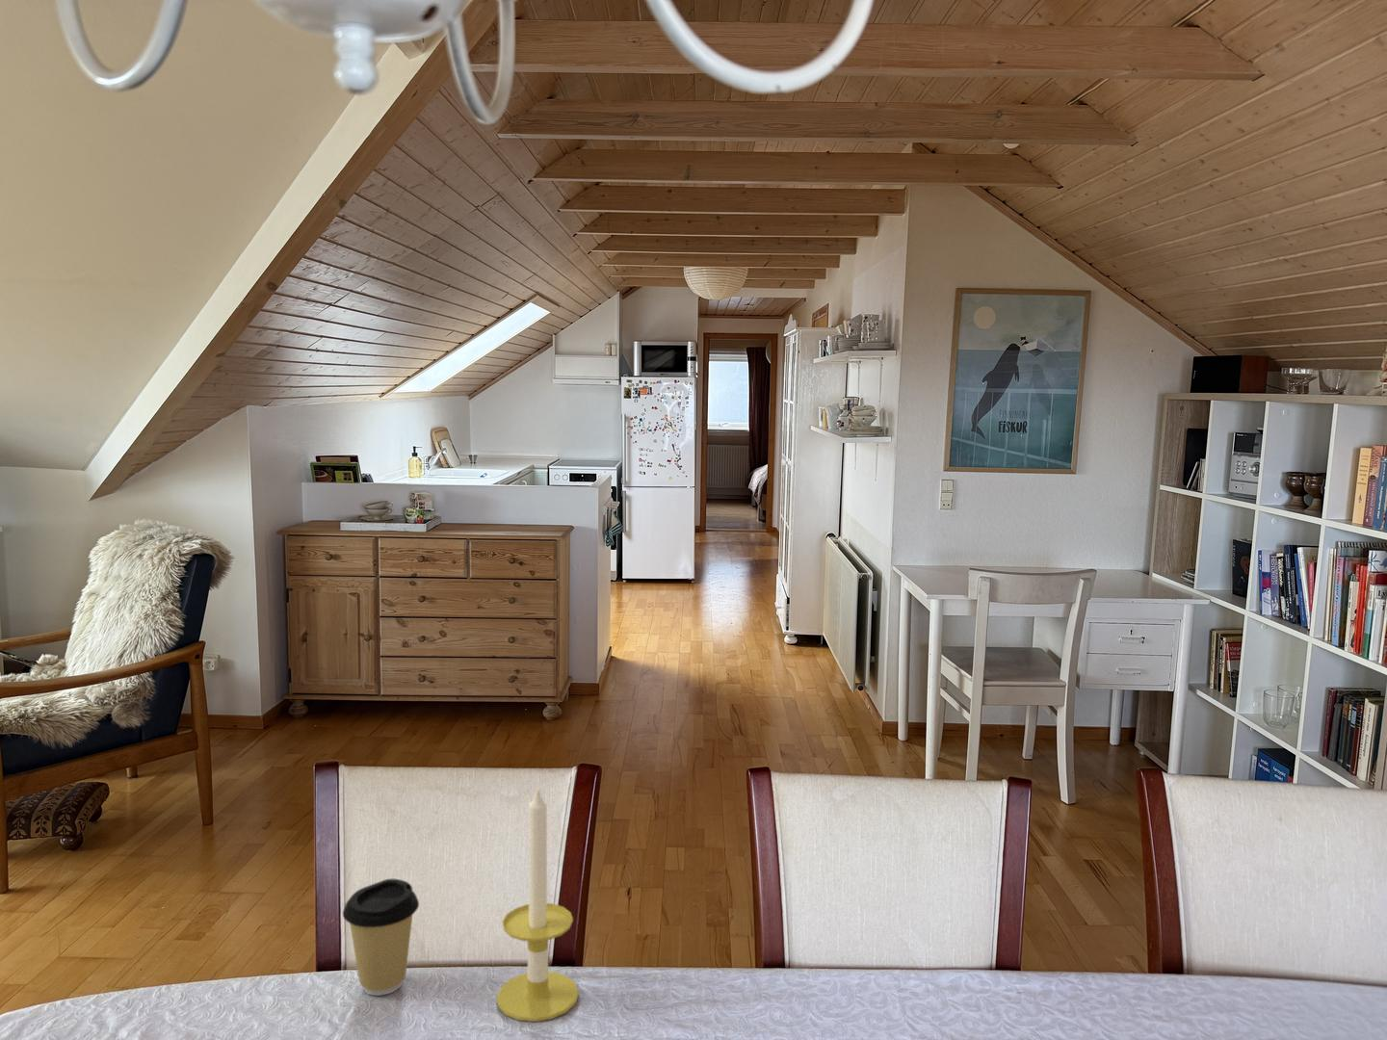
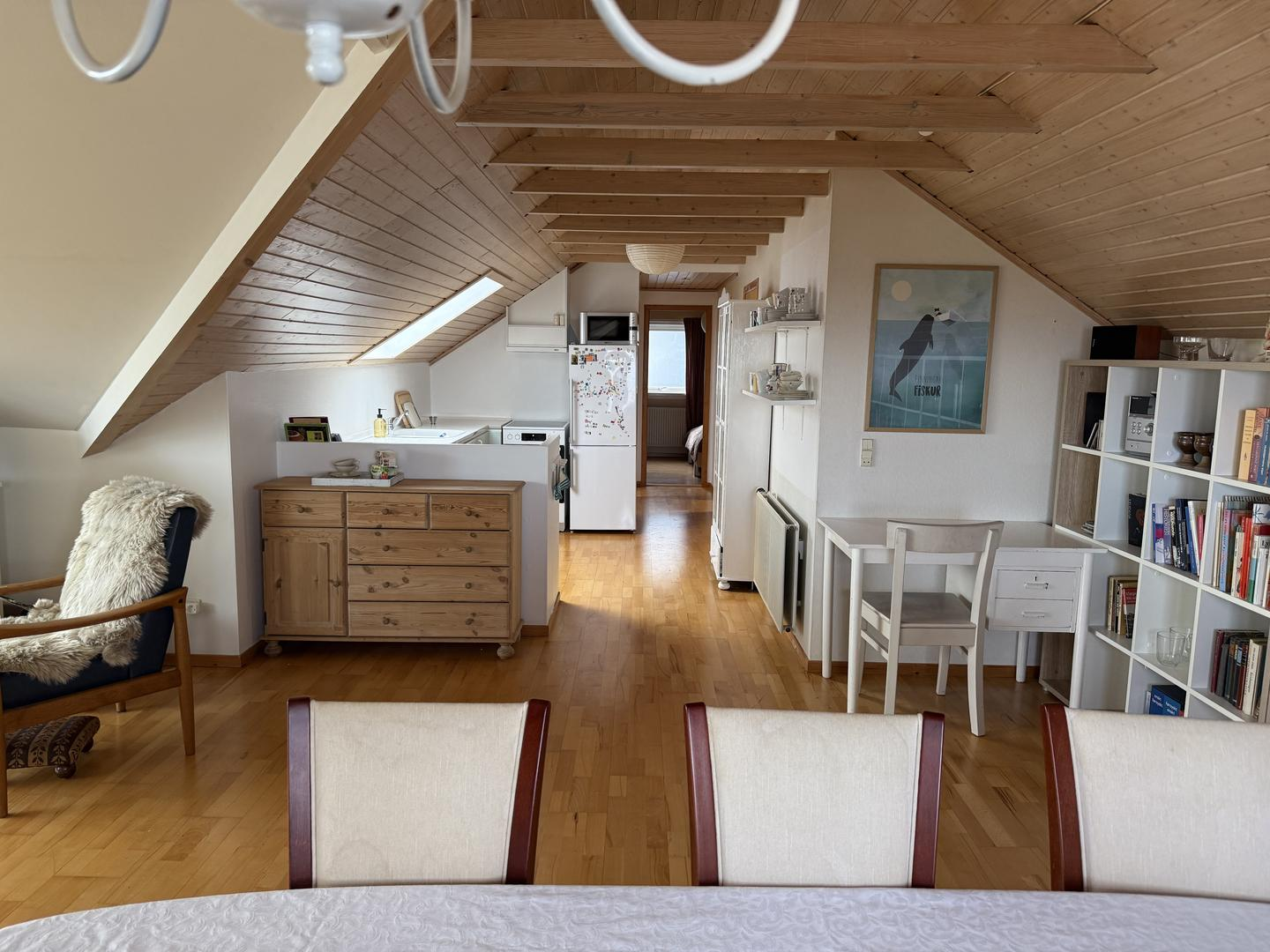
- candle (537, 891)
- coffee cup (381, 938)
